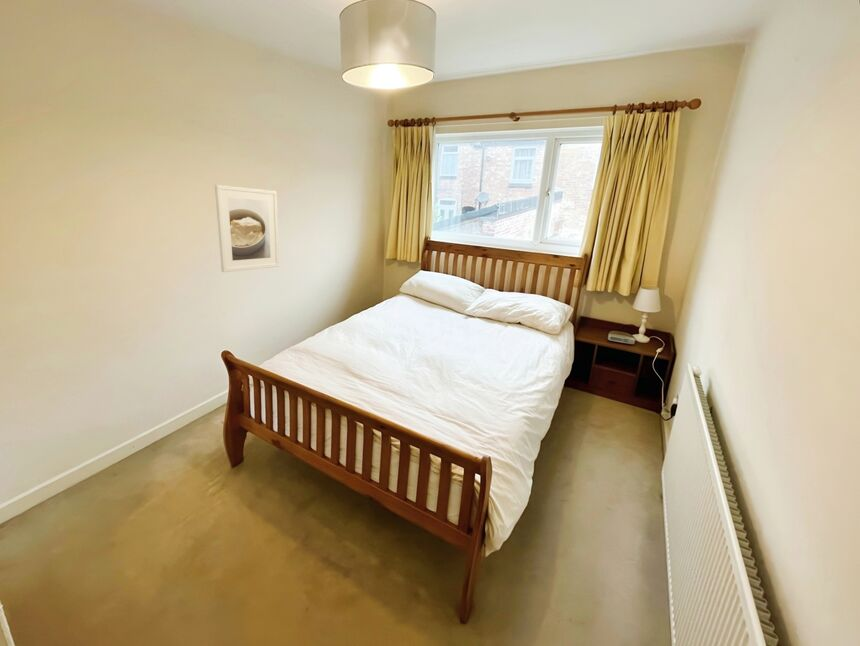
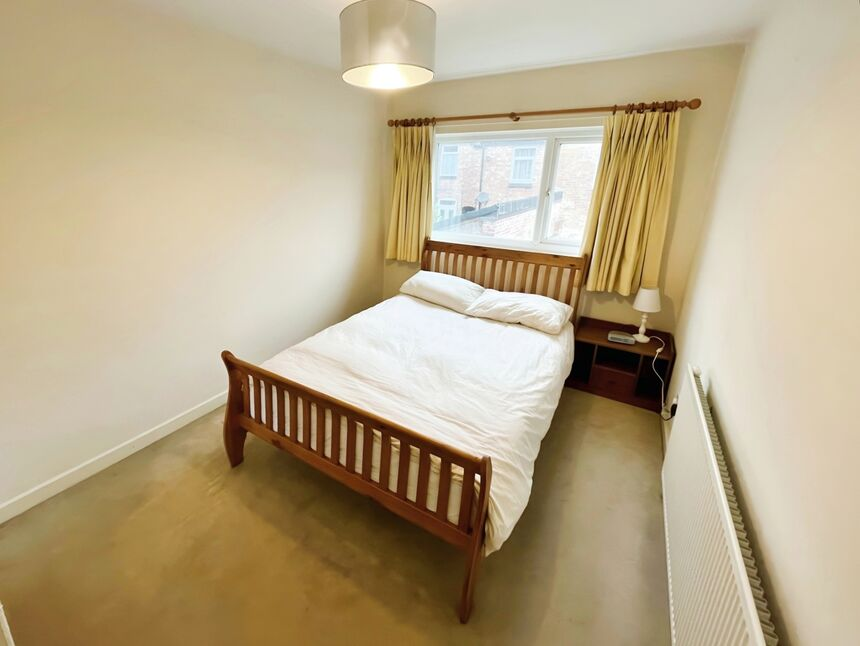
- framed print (250, 229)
